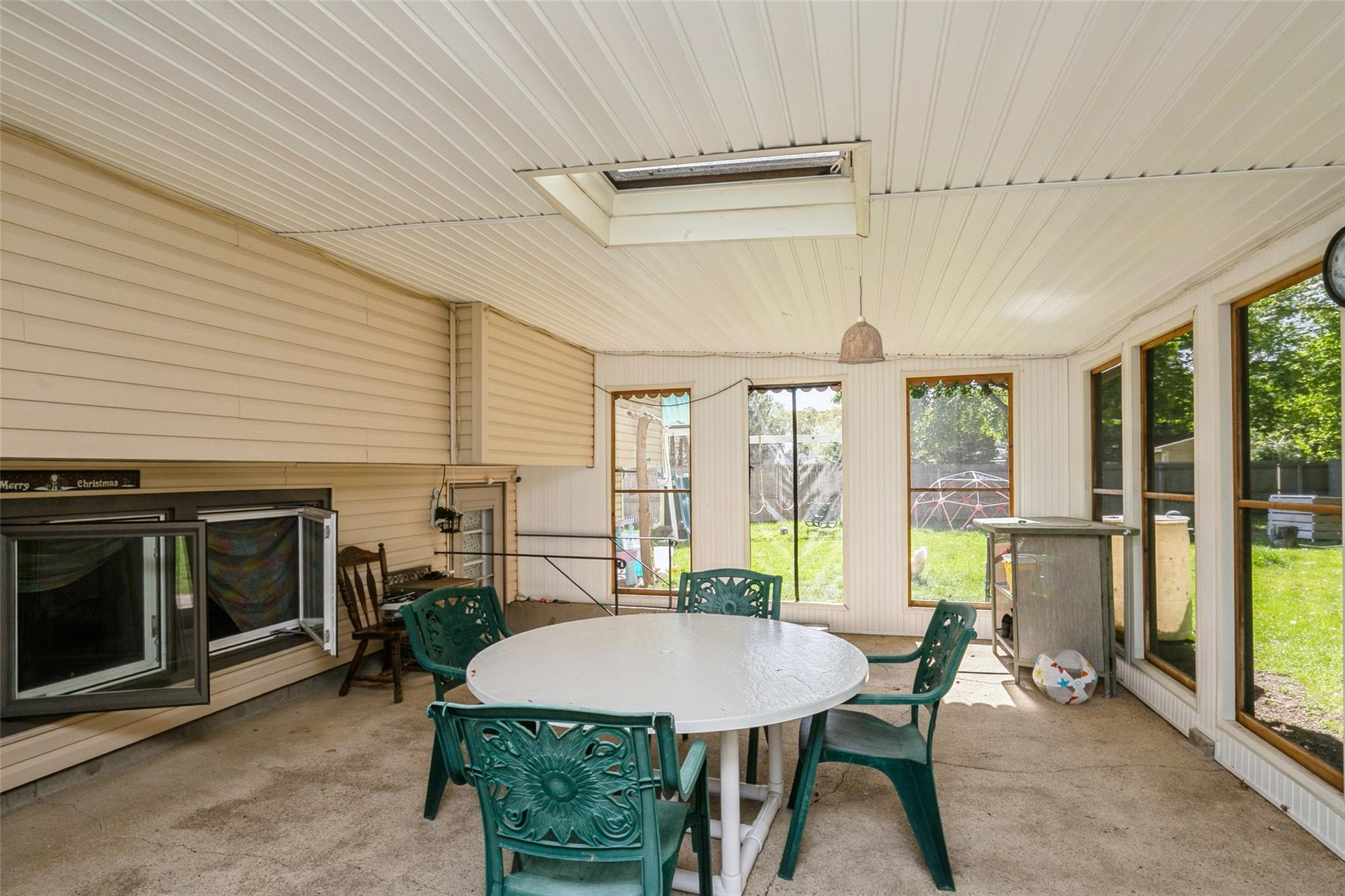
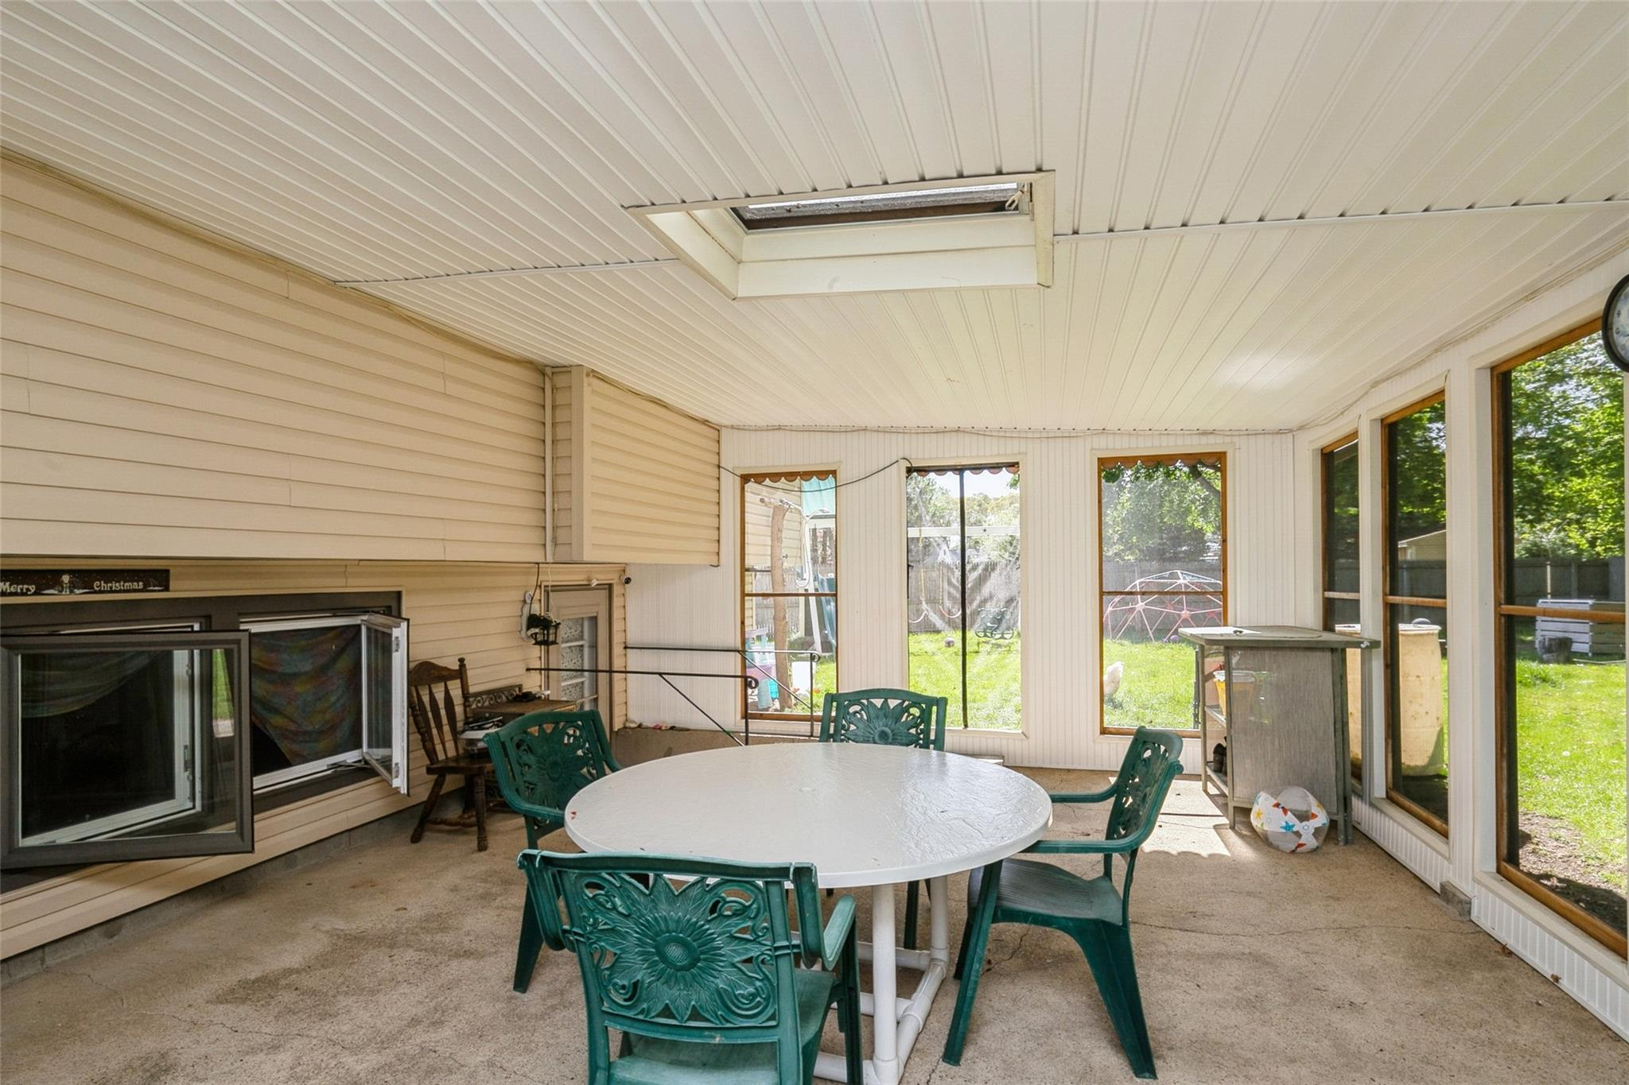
- pendant lamp (861, 318)
